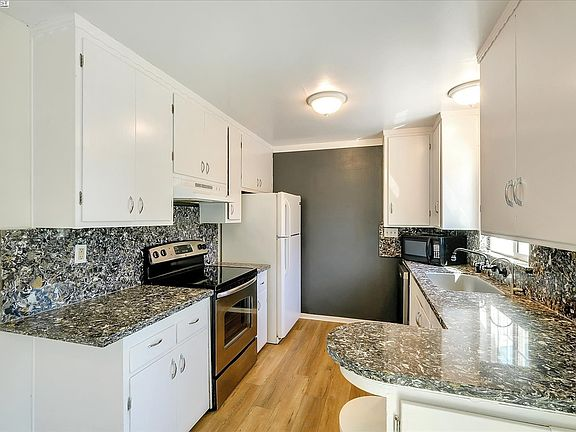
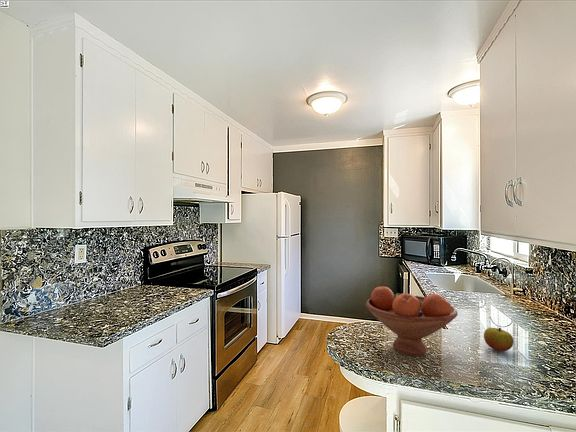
+ fruit bowl (409, 318)
+ apple (498, 338)
